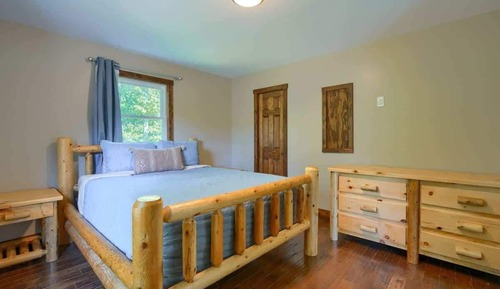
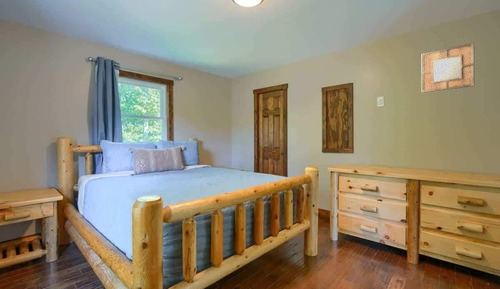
+ home mirror (446, 69)
